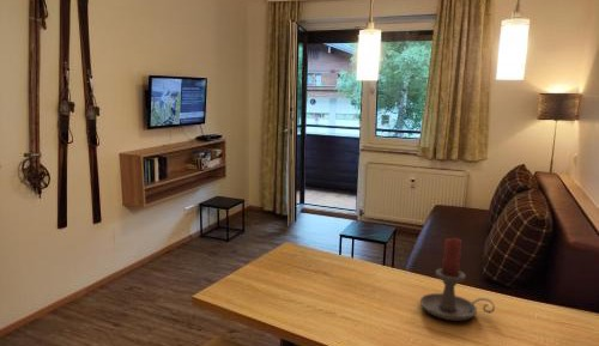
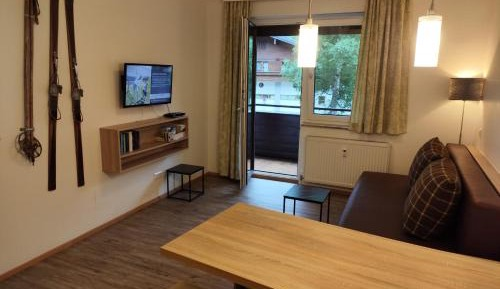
- candle holder (459, 274)
